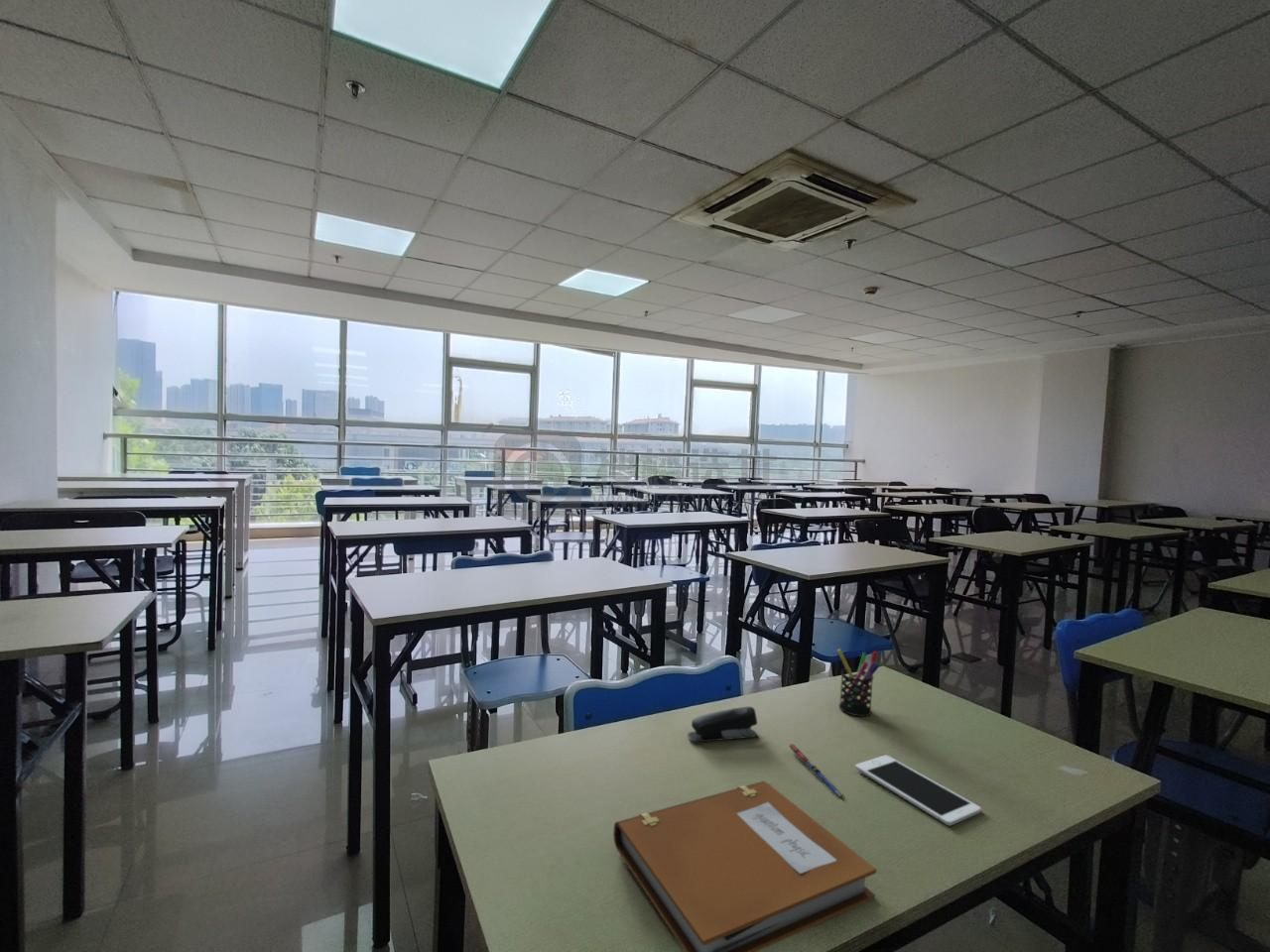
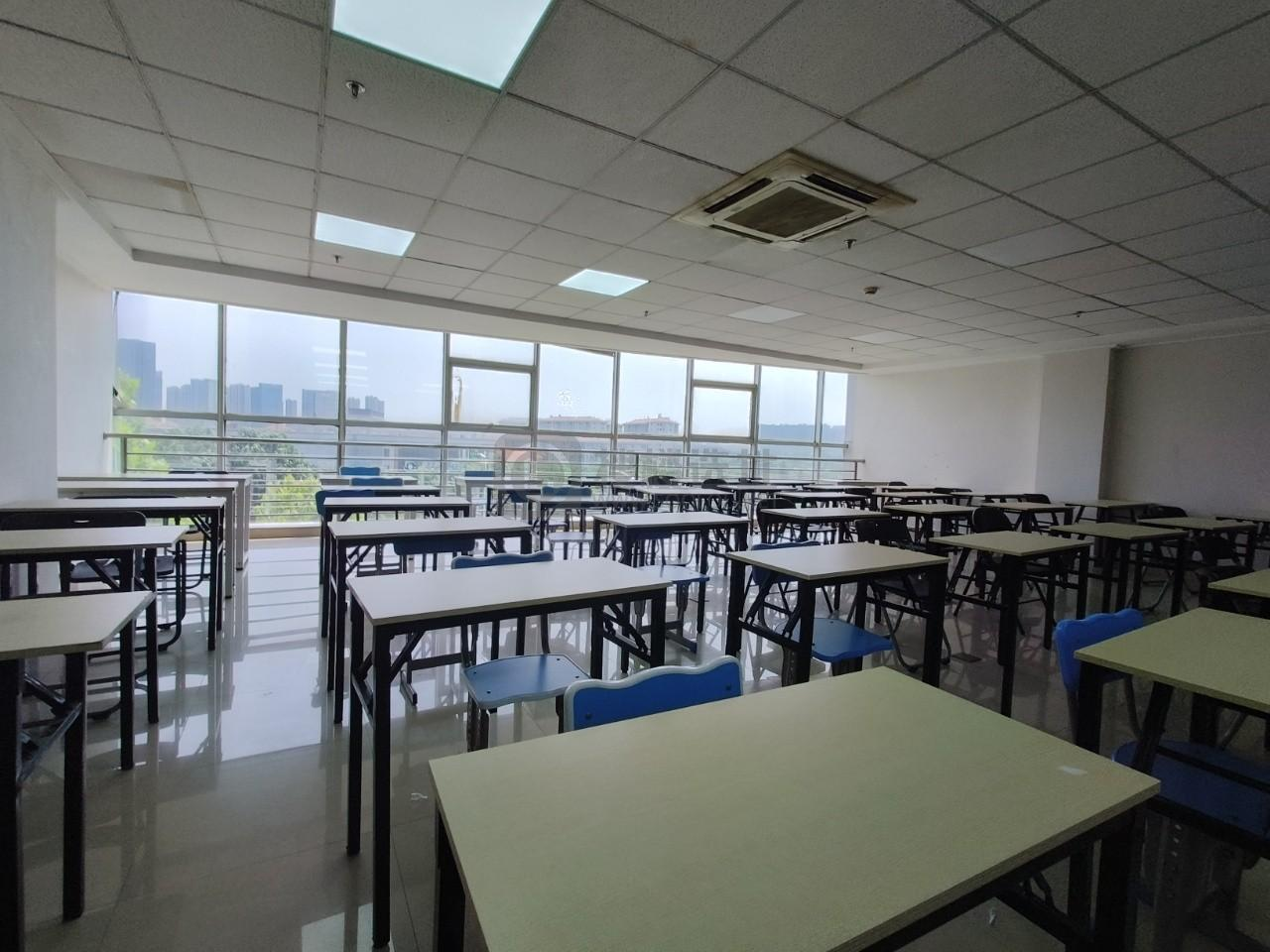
- pen (814, 768)
- cell phone (914, 786)
- stapler (723, 723)
- notebook (741, 854)
- pen holder (859, 678)
